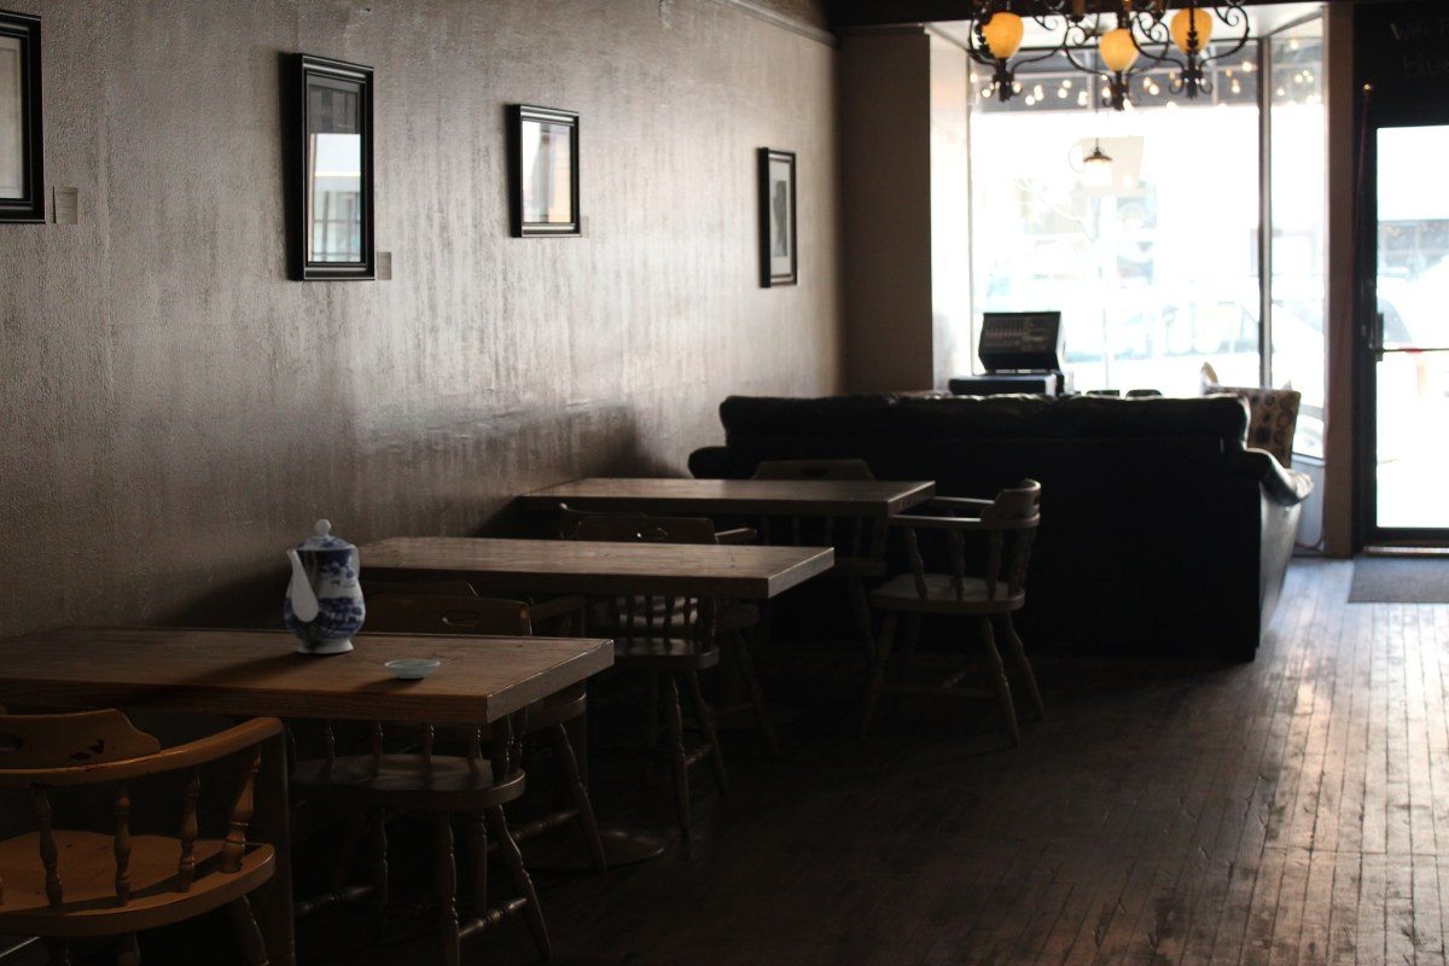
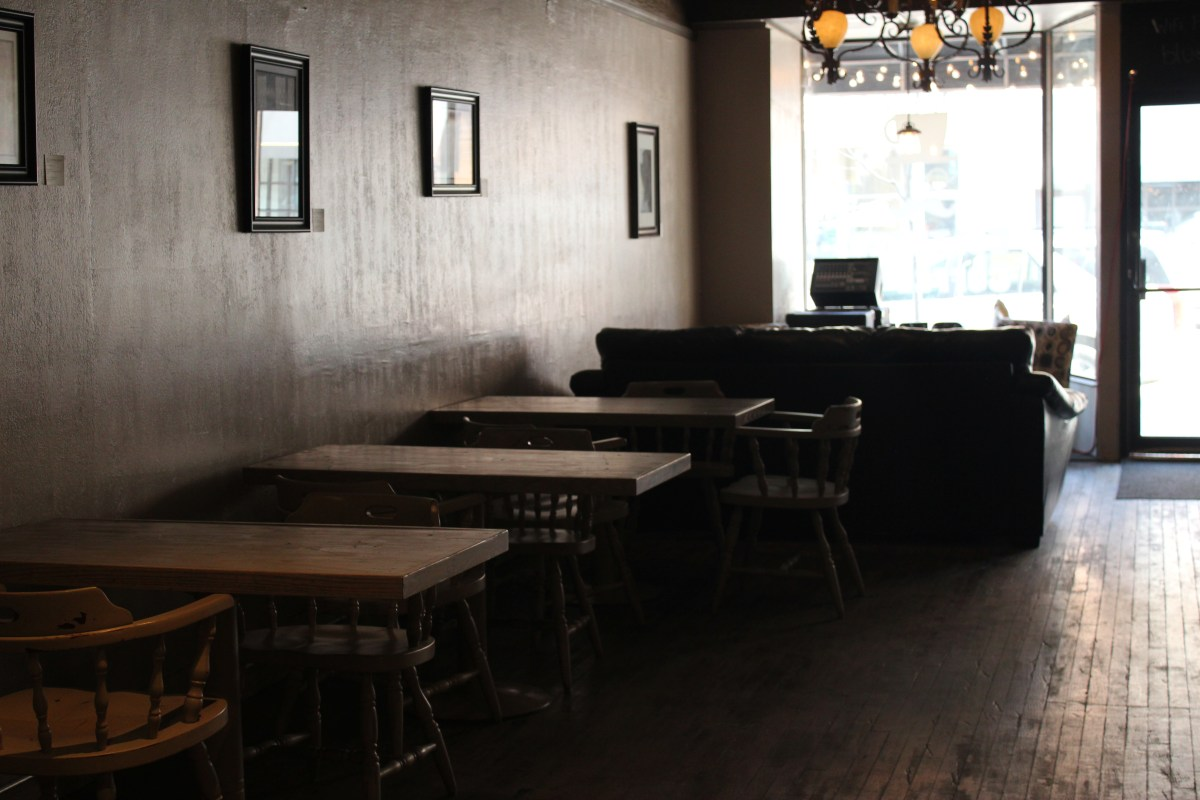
- teapot (324, 584)
- saucer (412, 669)
